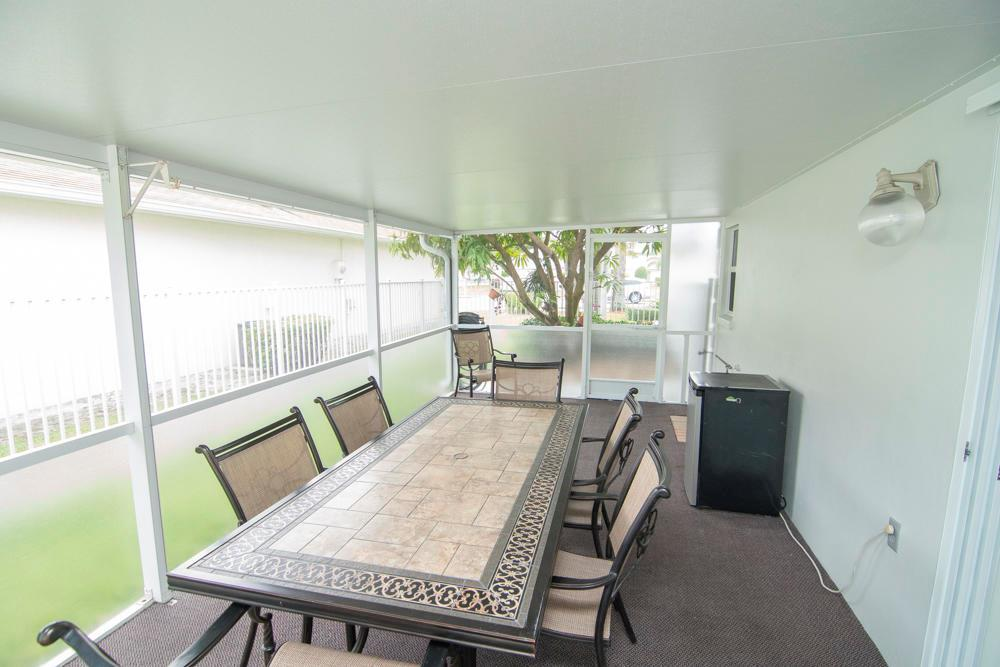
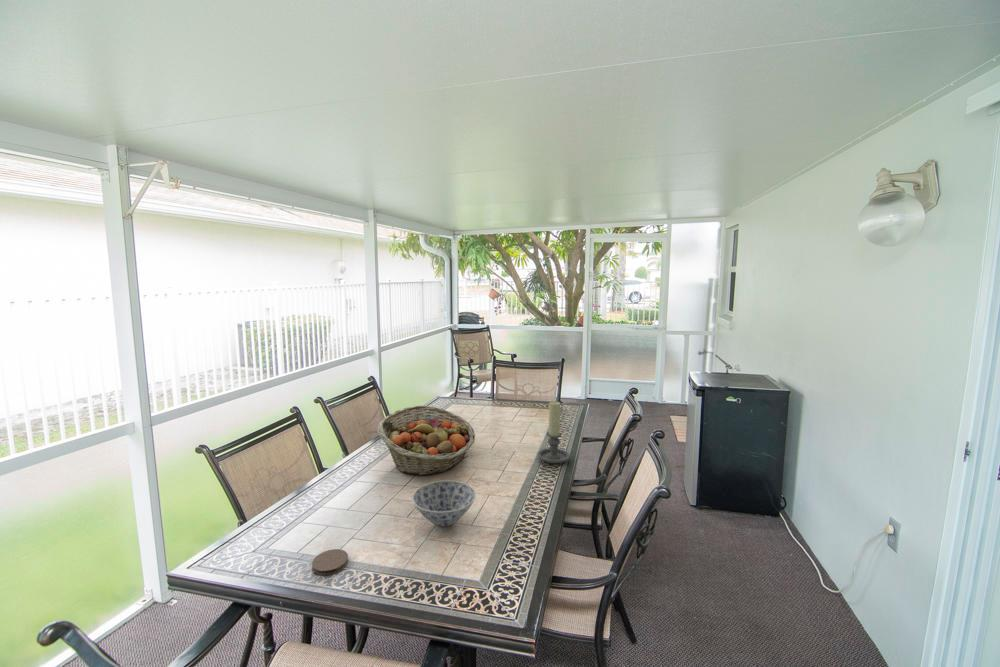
+ fruit basket (428, 437)
+ coaster (330, 561)
+ candle holder (554, 429)
+ bowl (444, 508)
